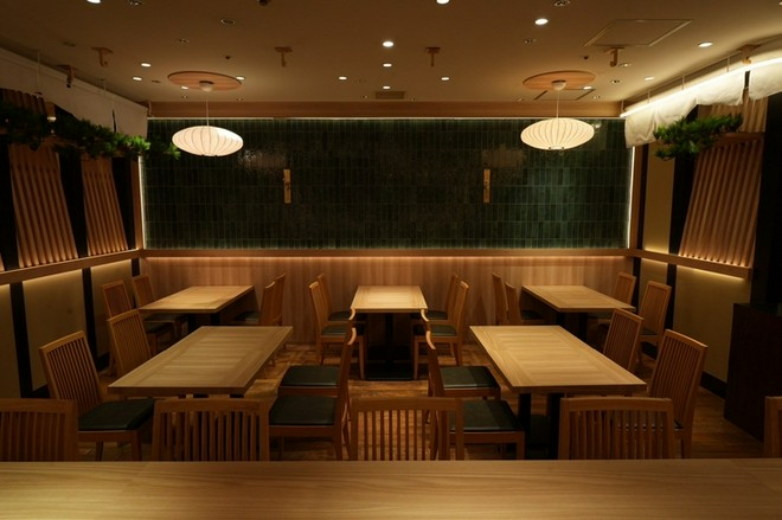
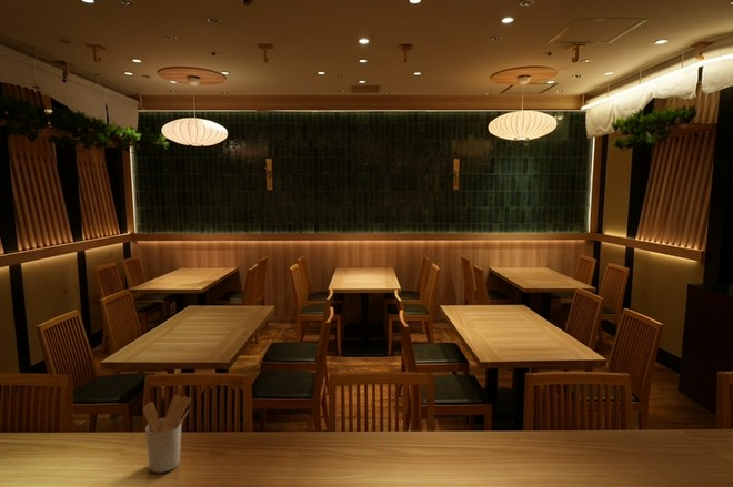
+ utensil holder (169, 430)
